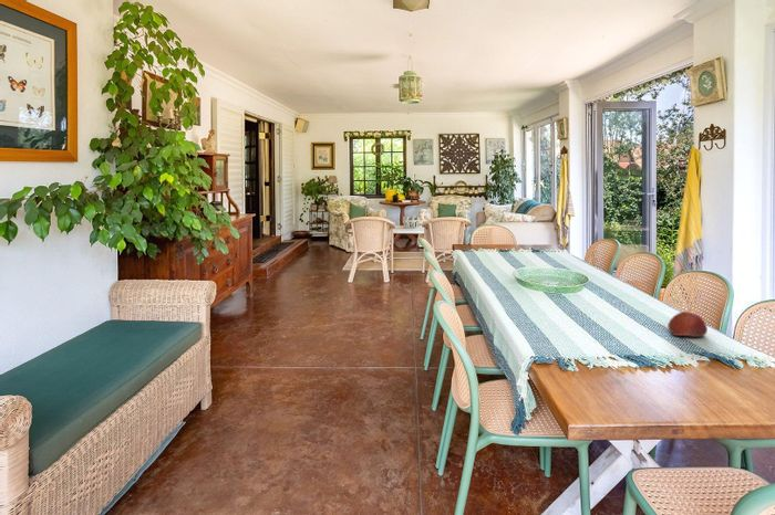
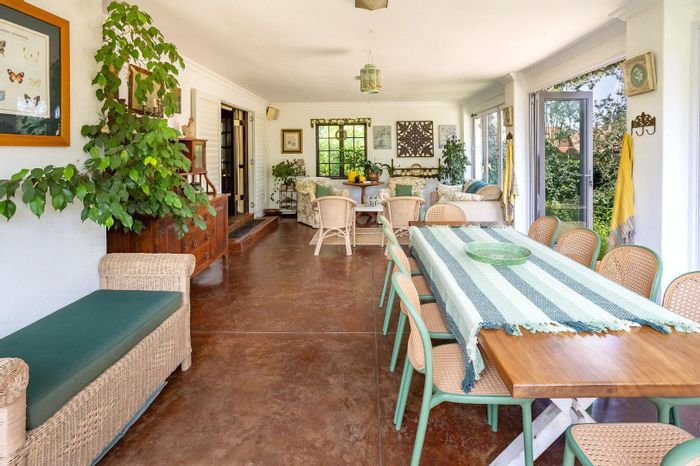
- apple (686, 323)
